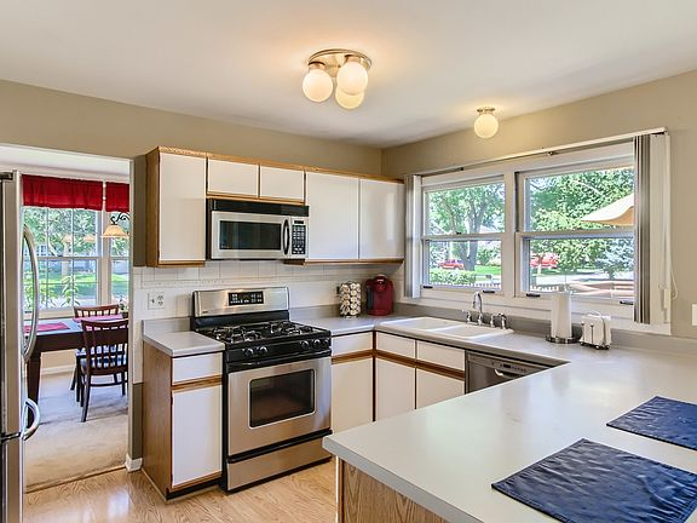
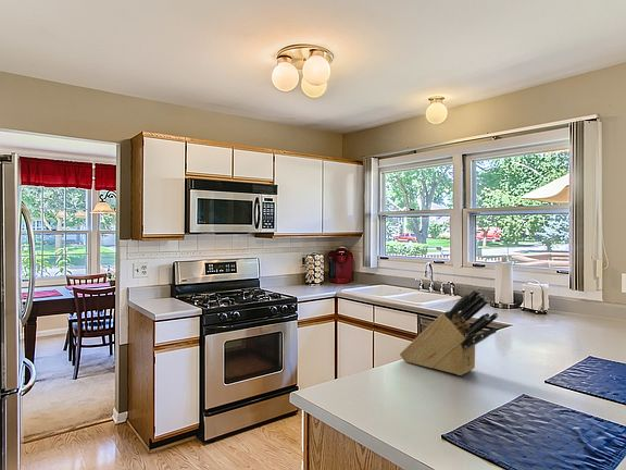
+ knife block (447, 326)
